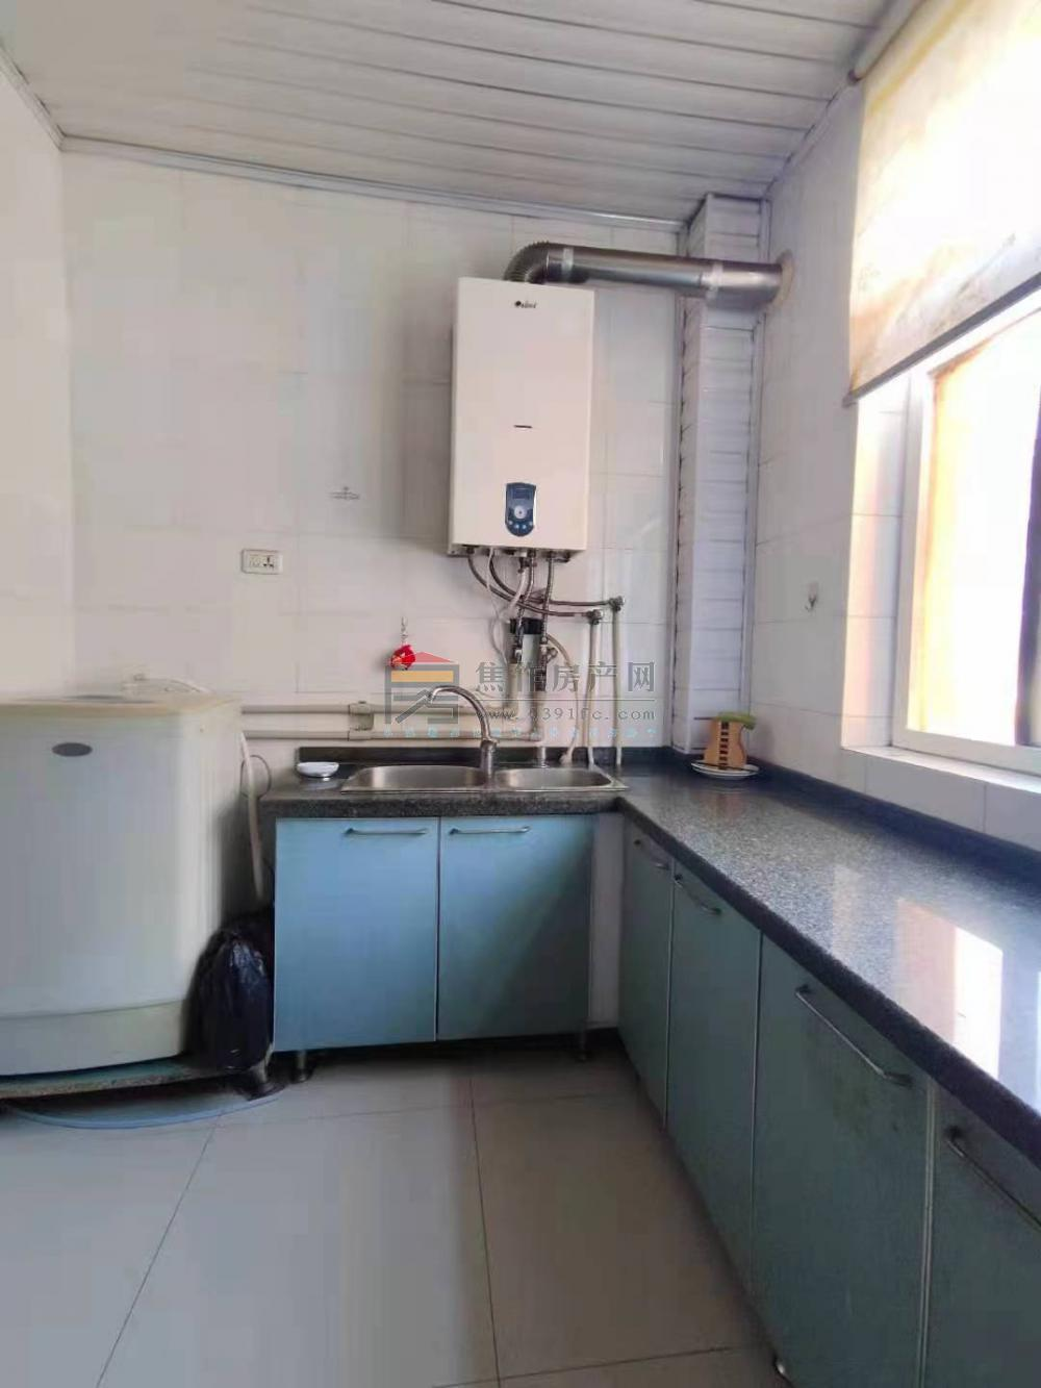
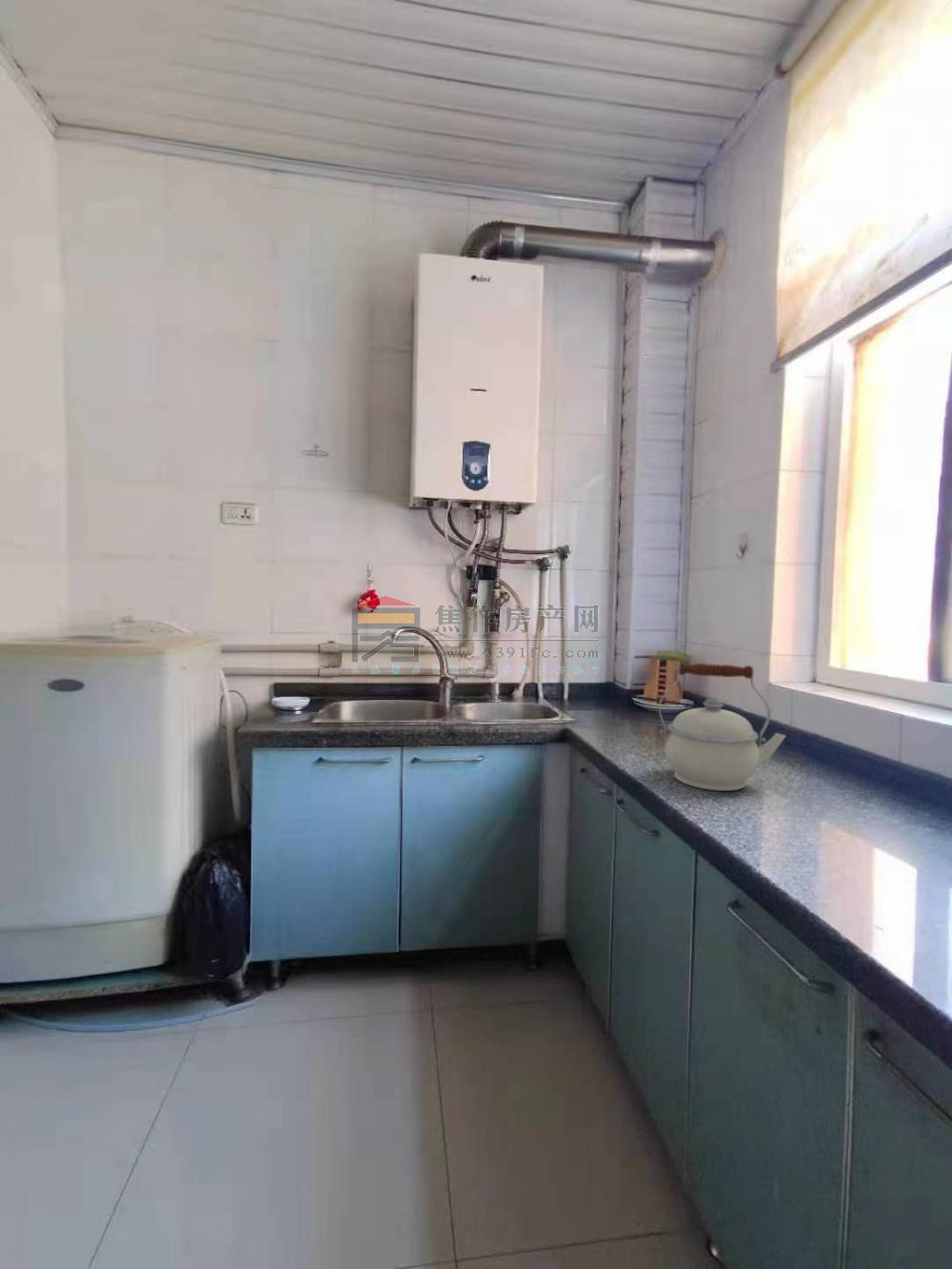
+ kettle (720, 723)
